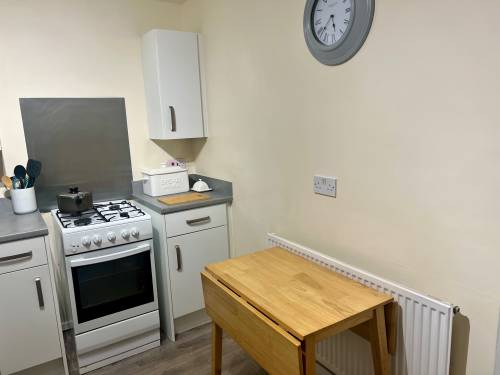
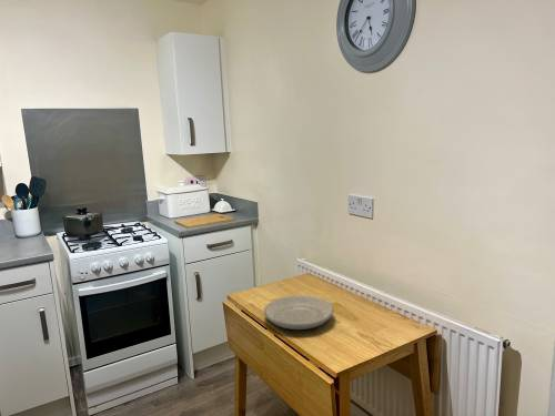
+ plate (299, 313)
